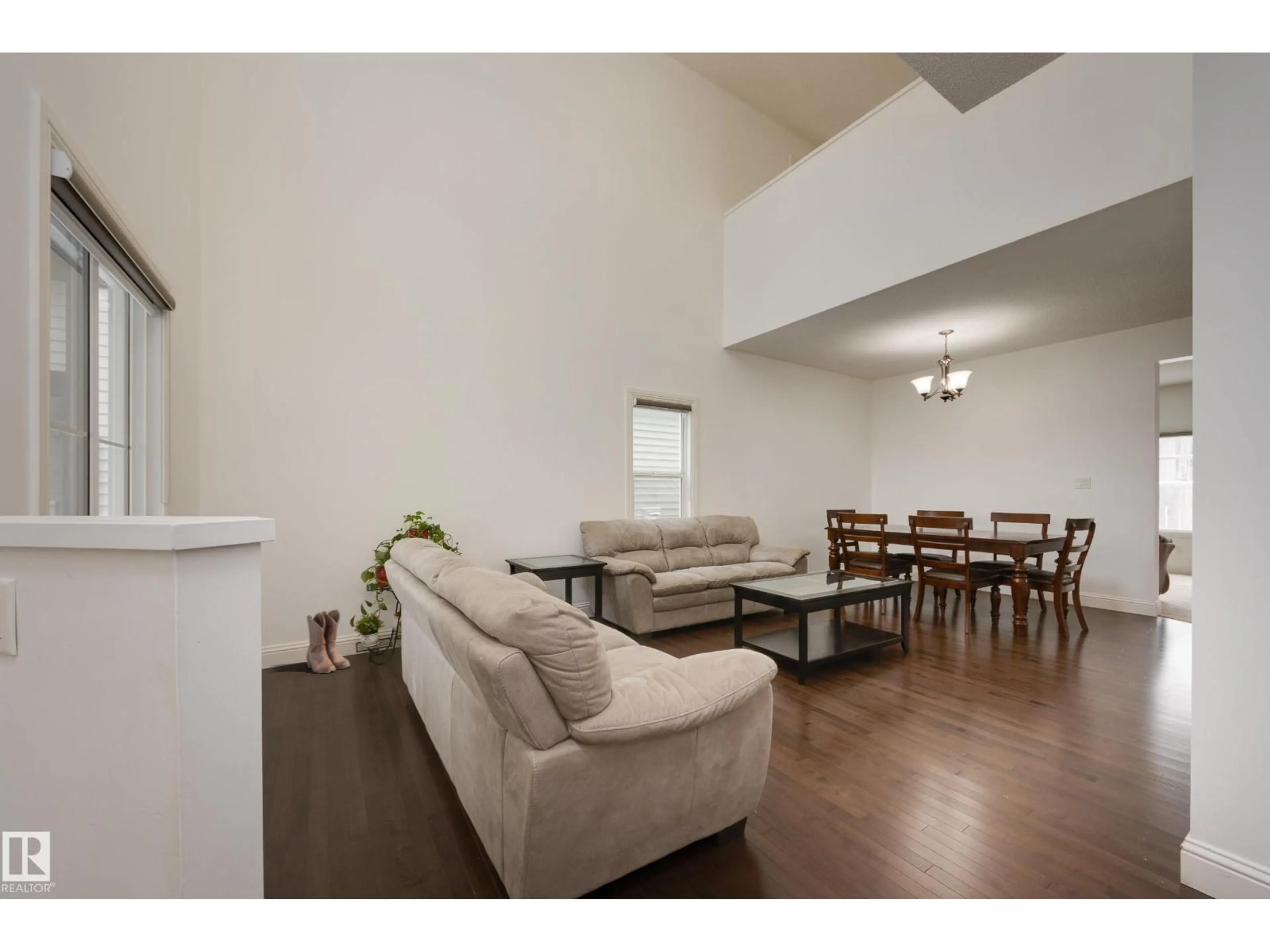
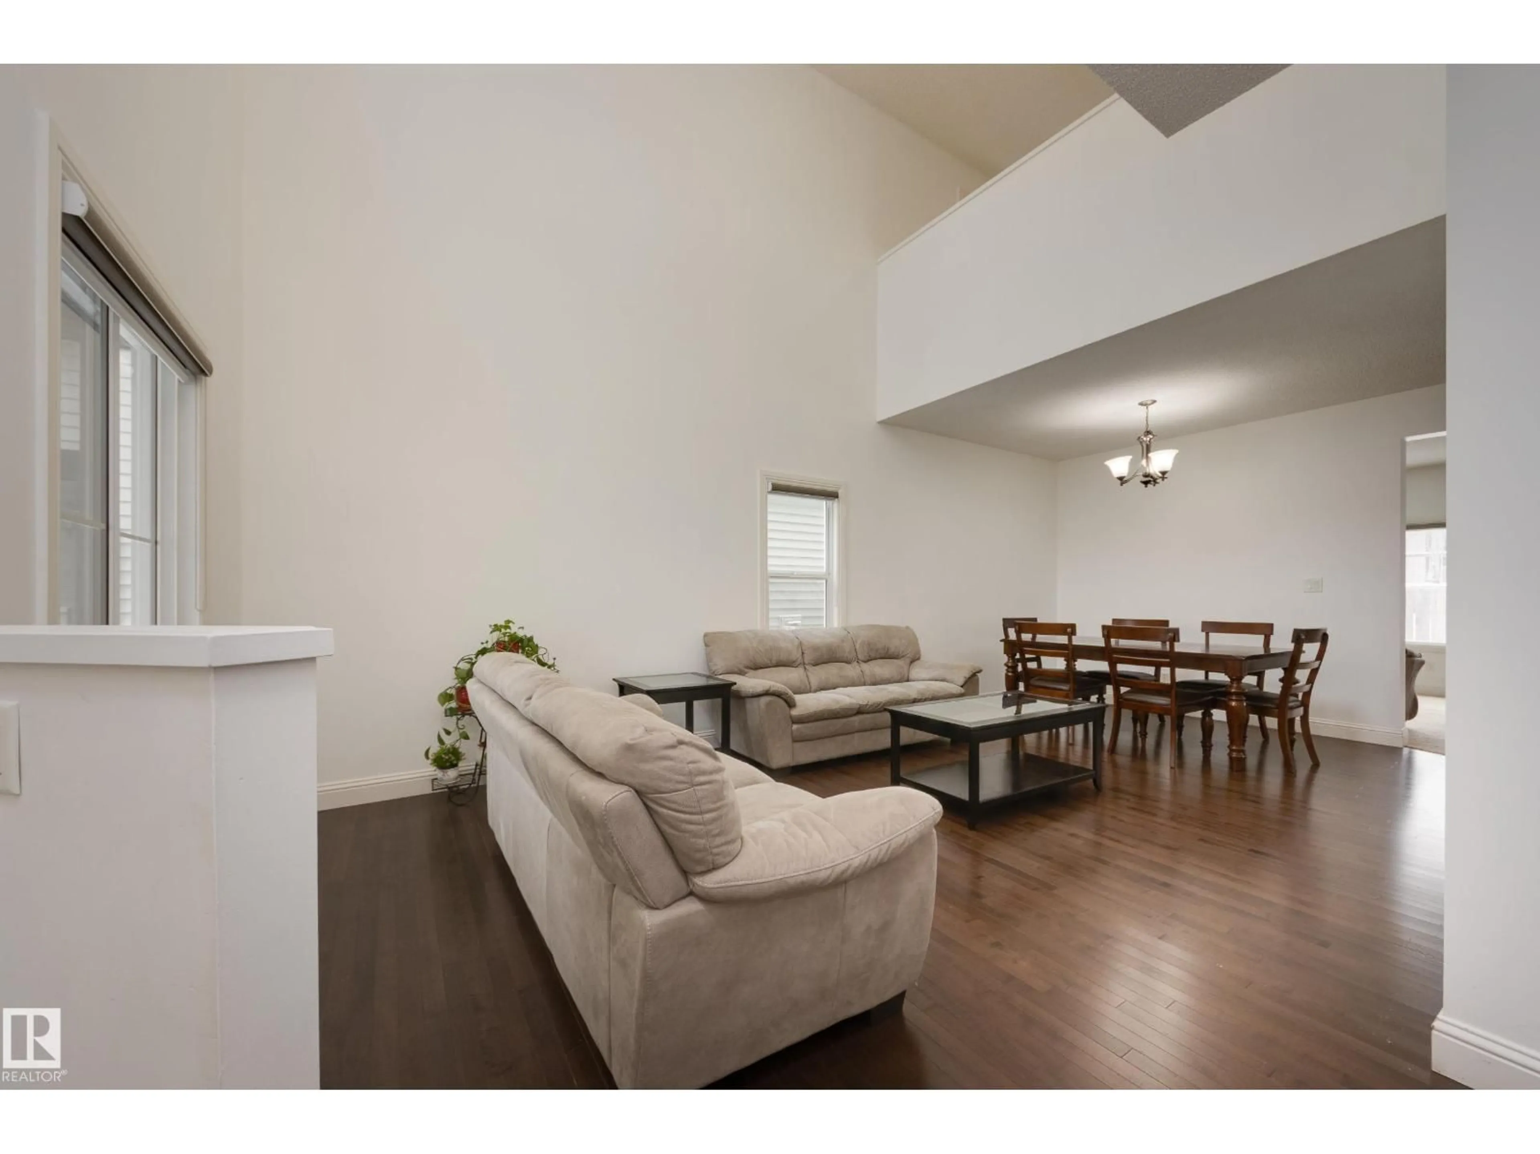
- boots (328, 639)
